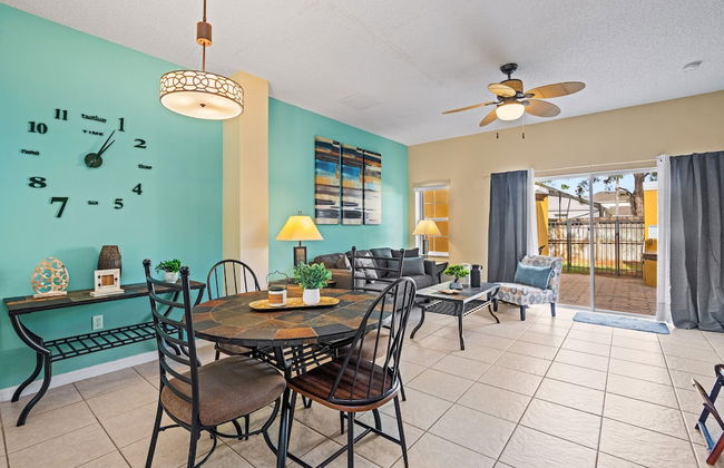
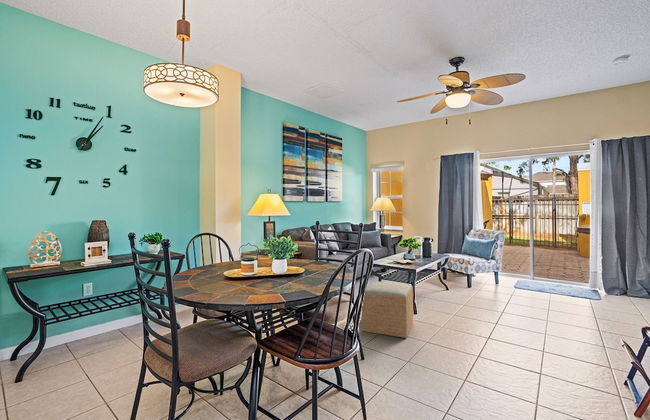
+ ottoman (387, 305)
